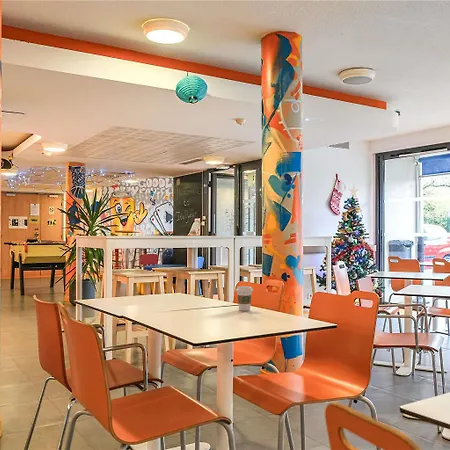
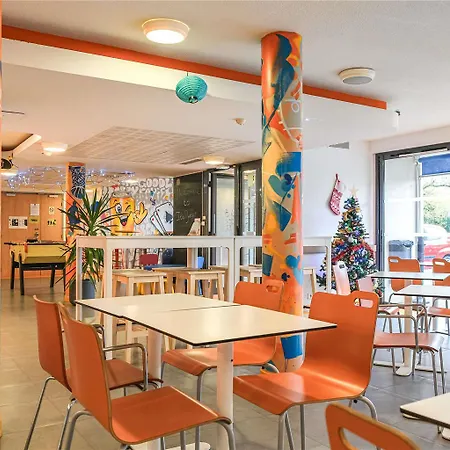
- coffee cup (244, 298)
